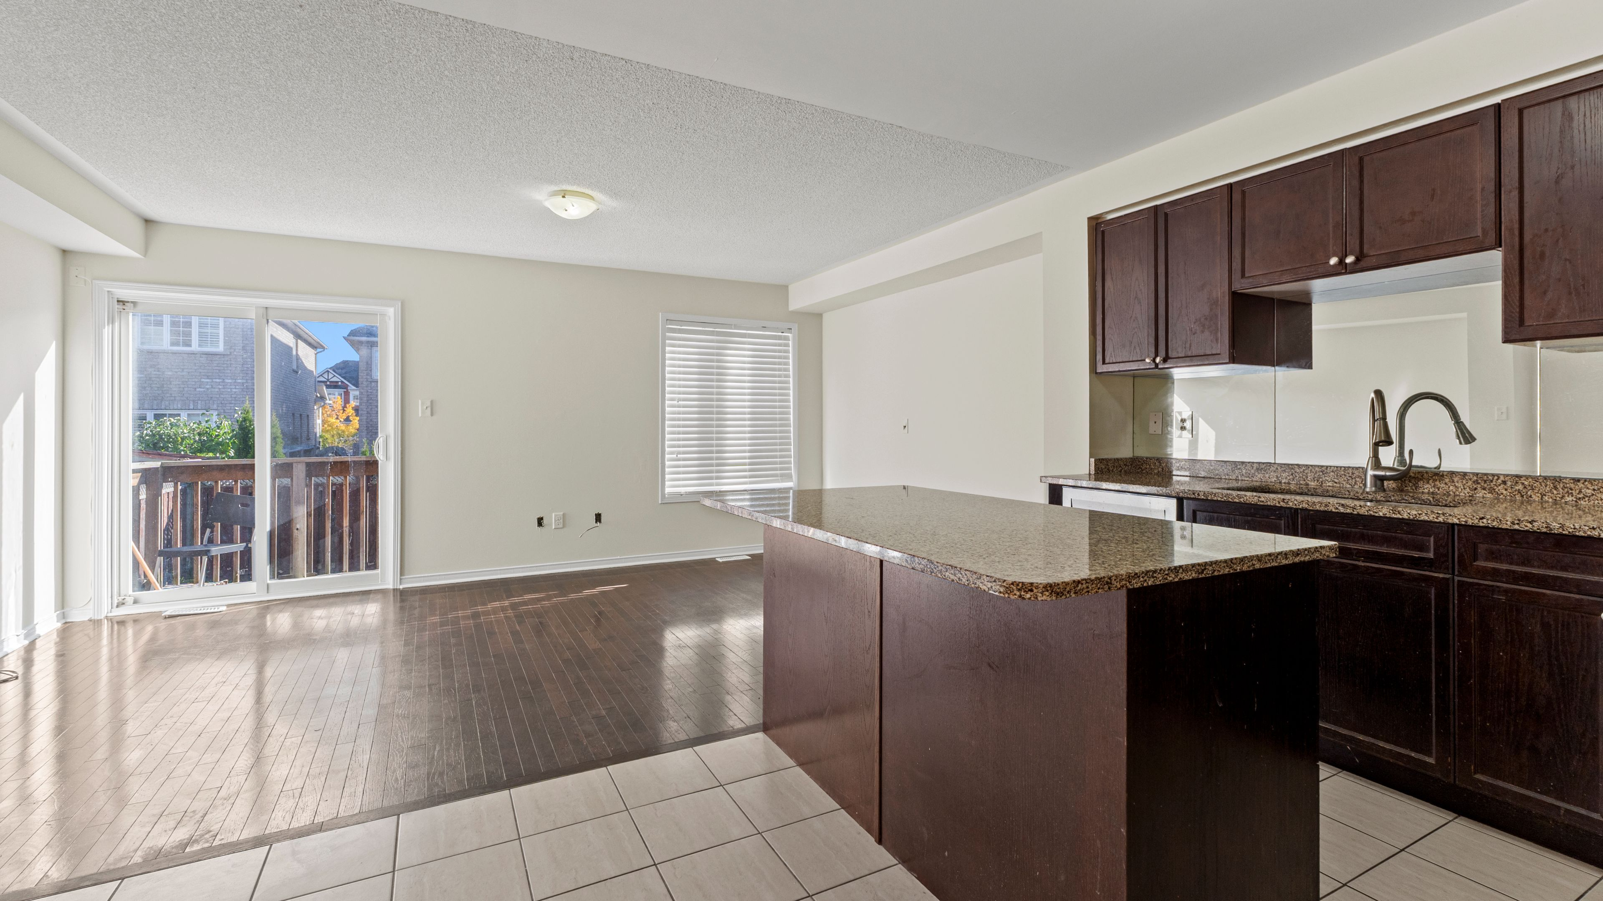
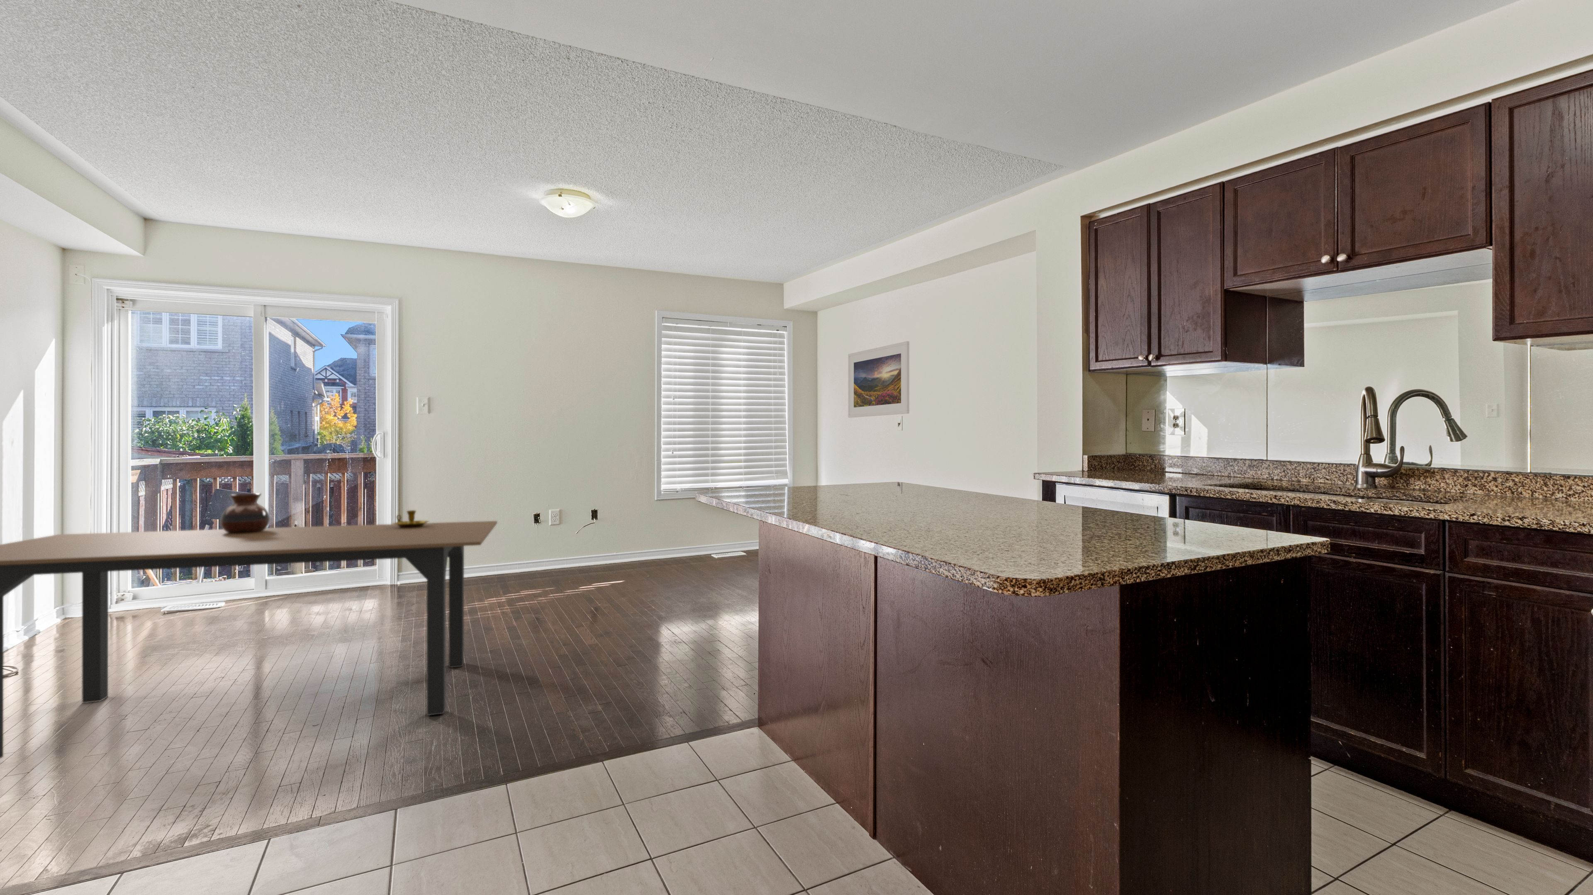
+ dining table (260, 565)
+ vase (245, 512)
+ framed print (876, 382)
+ candlestick (409, 518)
